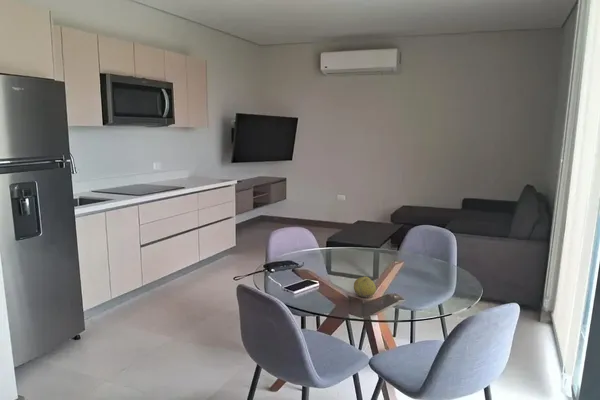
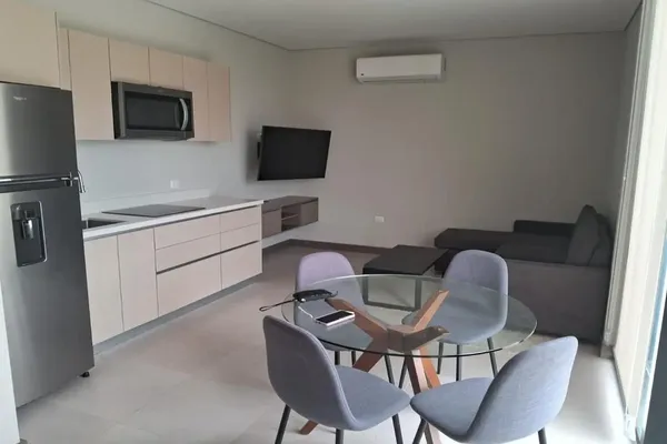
- fruit (364, 287)
